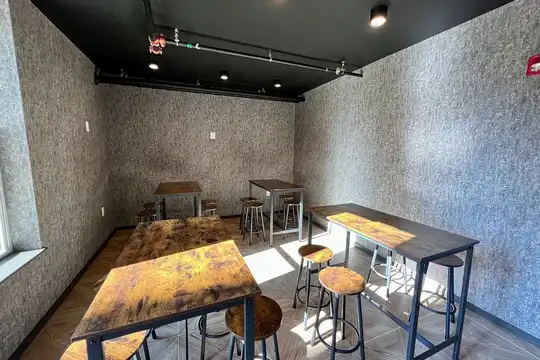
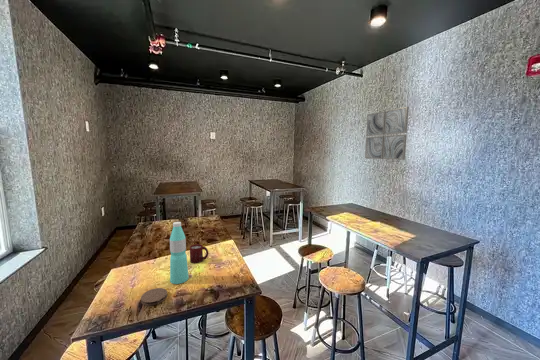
+ coaster (154, 296)
+ water bottle (178, 251)
+ wall art (384, 134)
+ cup (199, 253)
